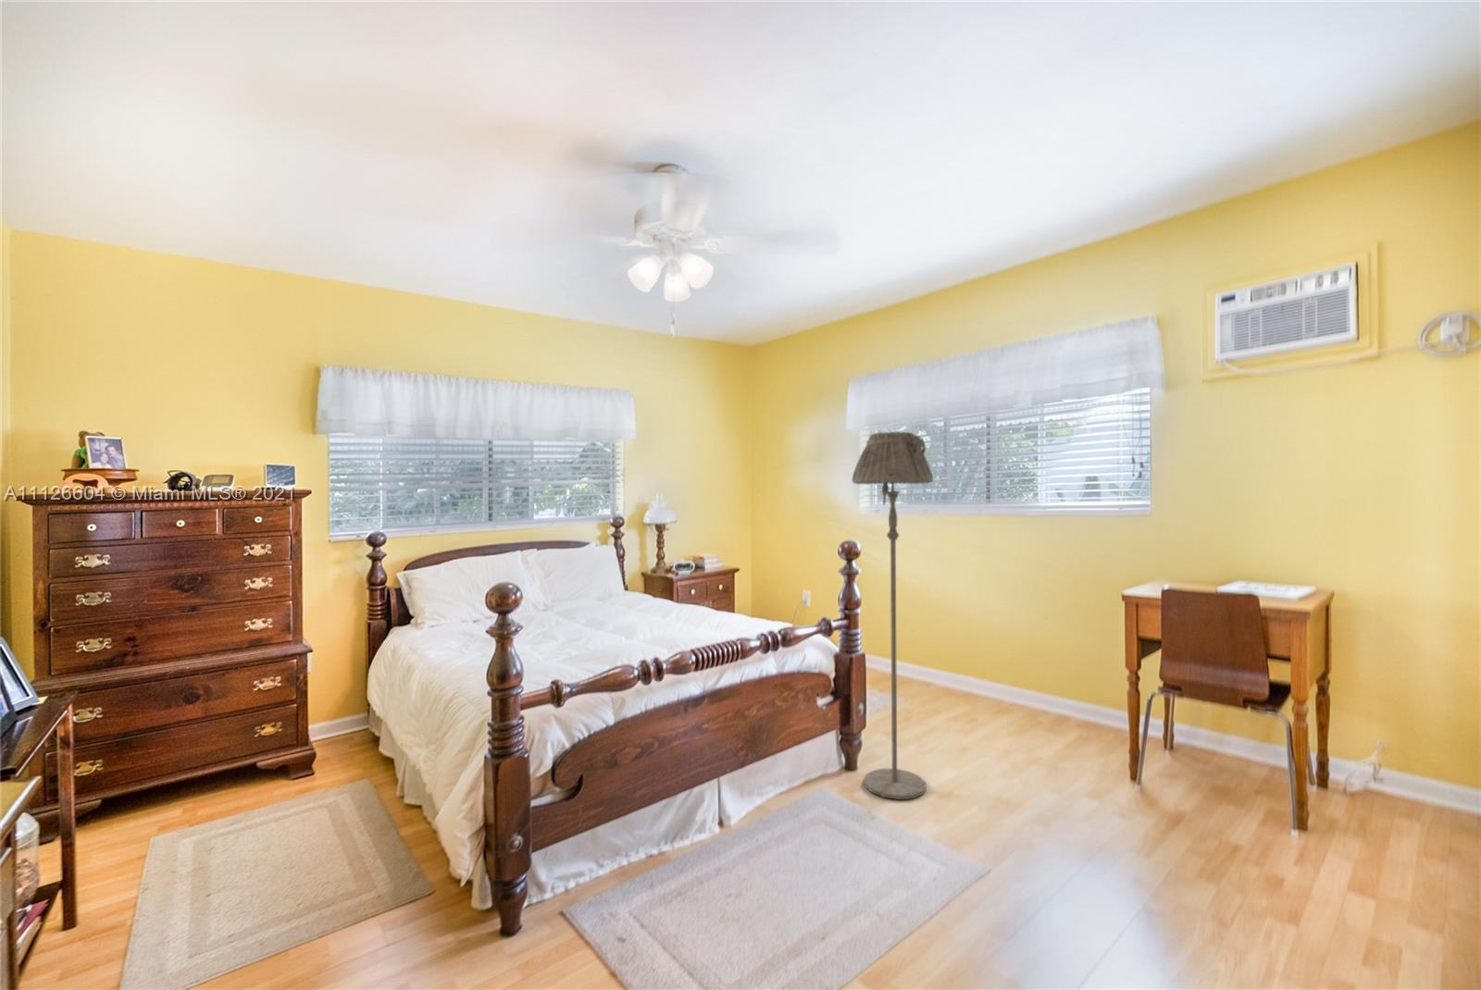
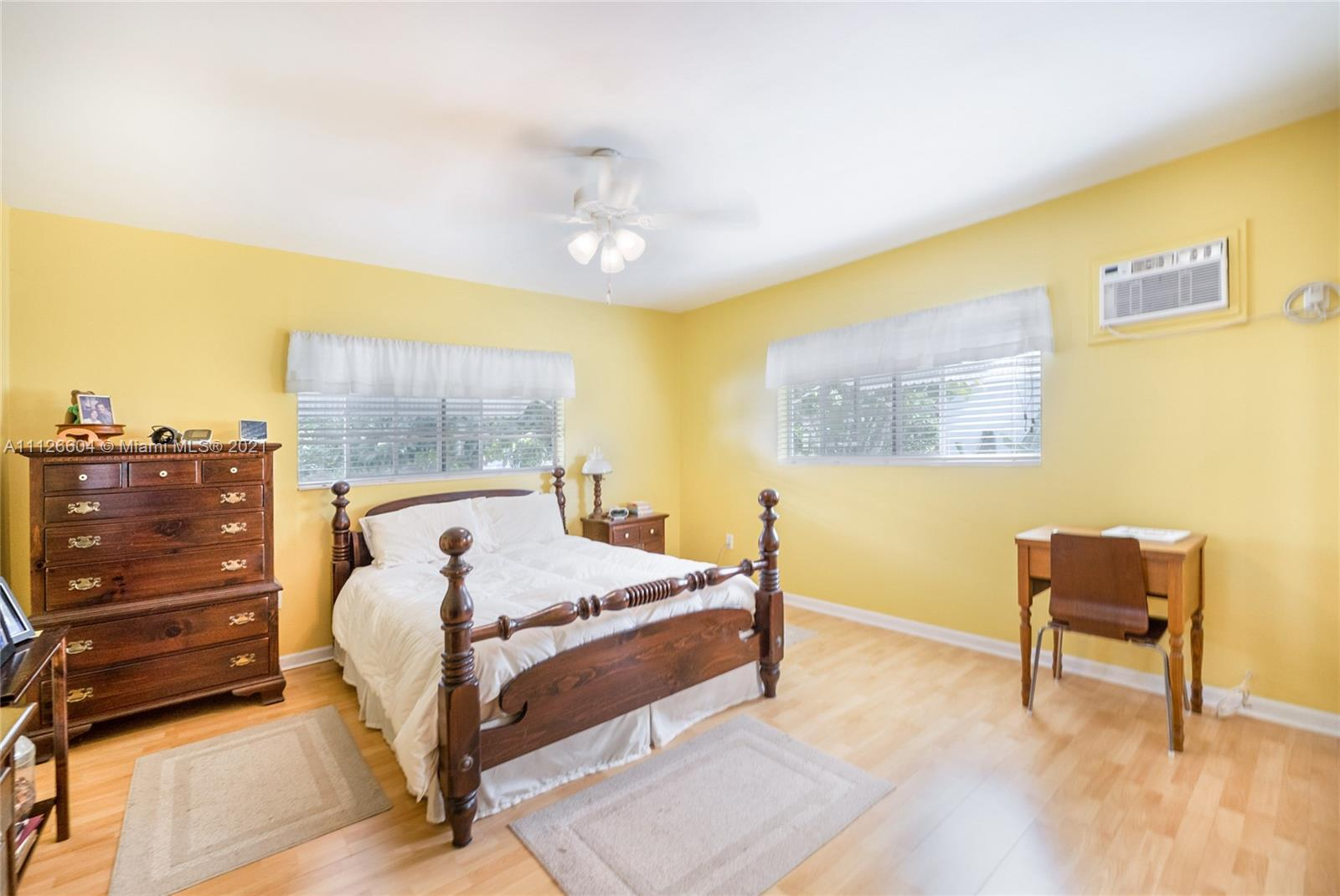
- floor lamp (892, 609)
